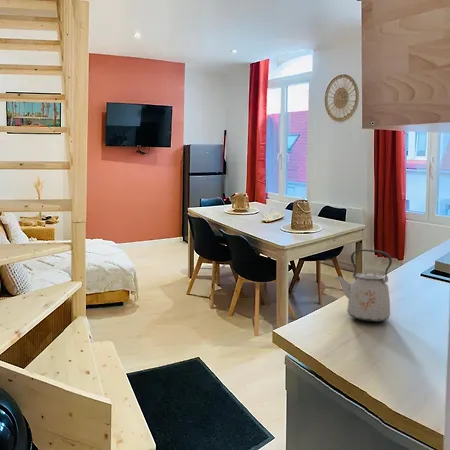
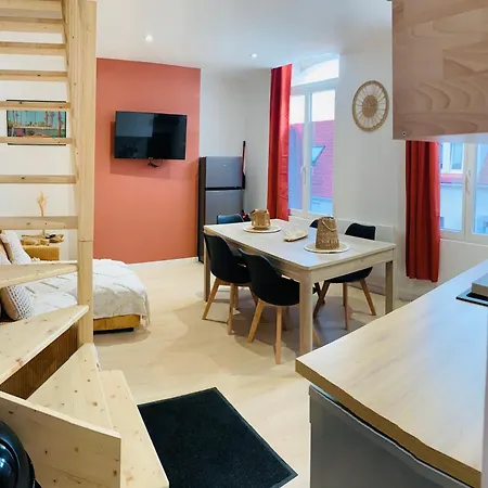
- kettle (361, 283)
